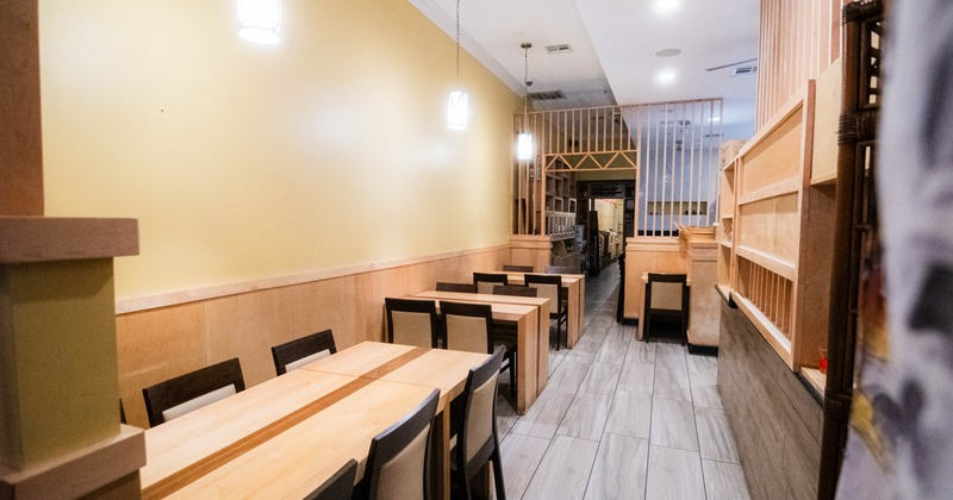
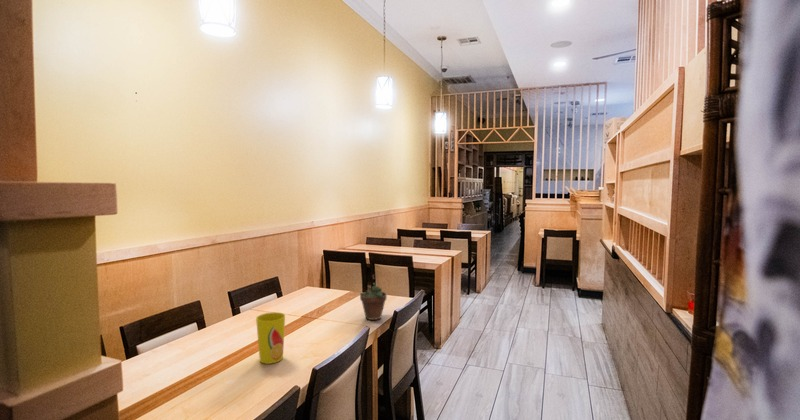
+ succulent plant (373, 296)
+ cup (271, 337)
